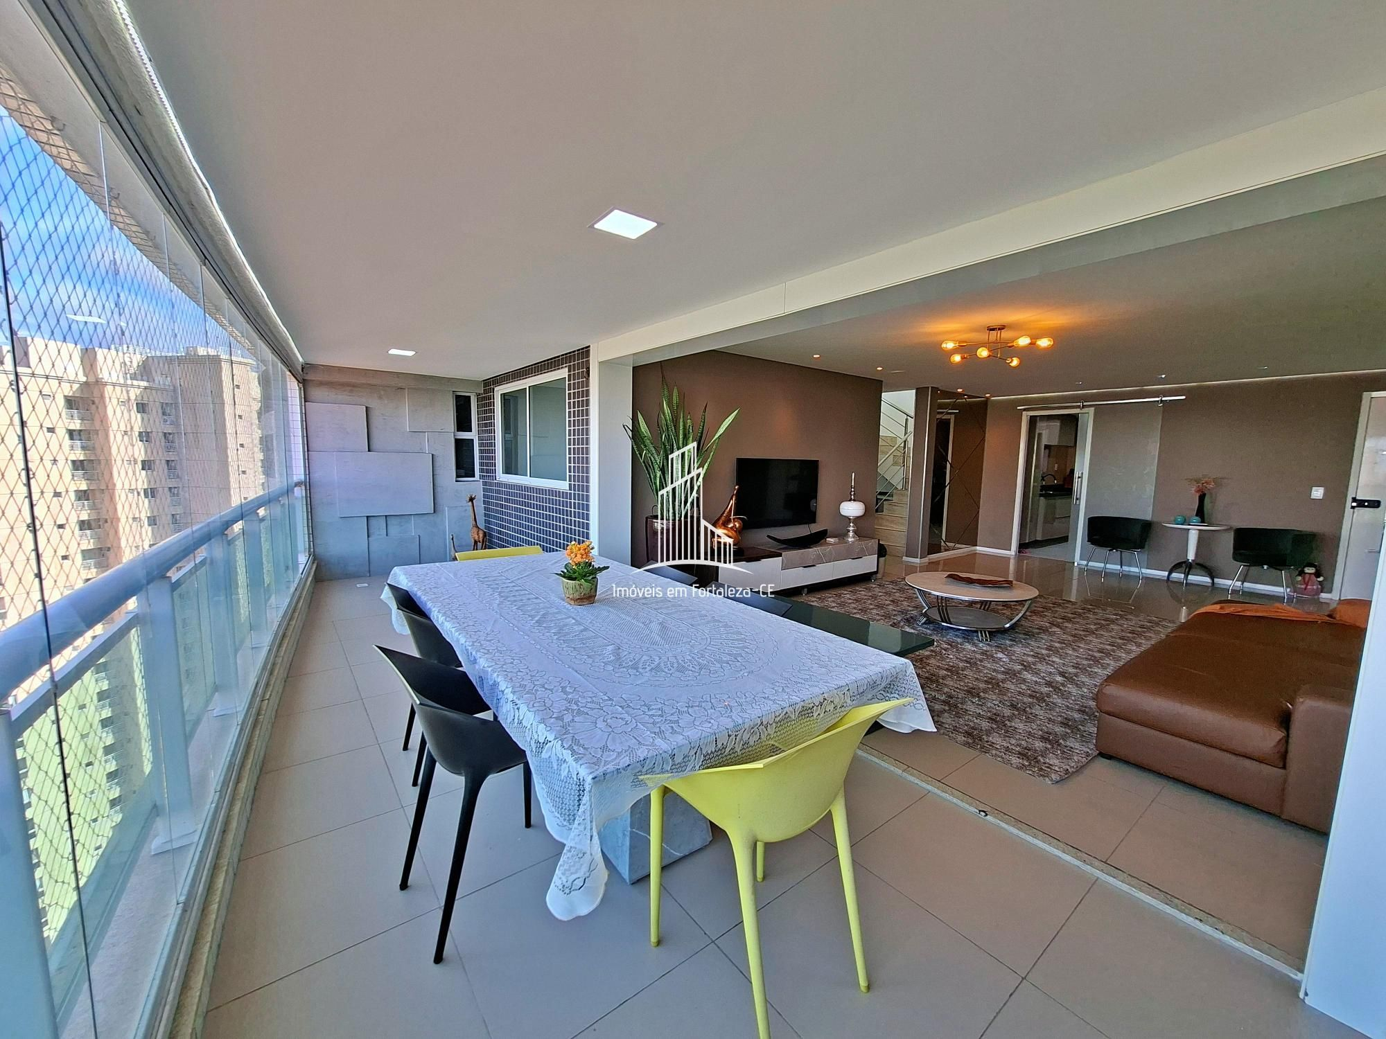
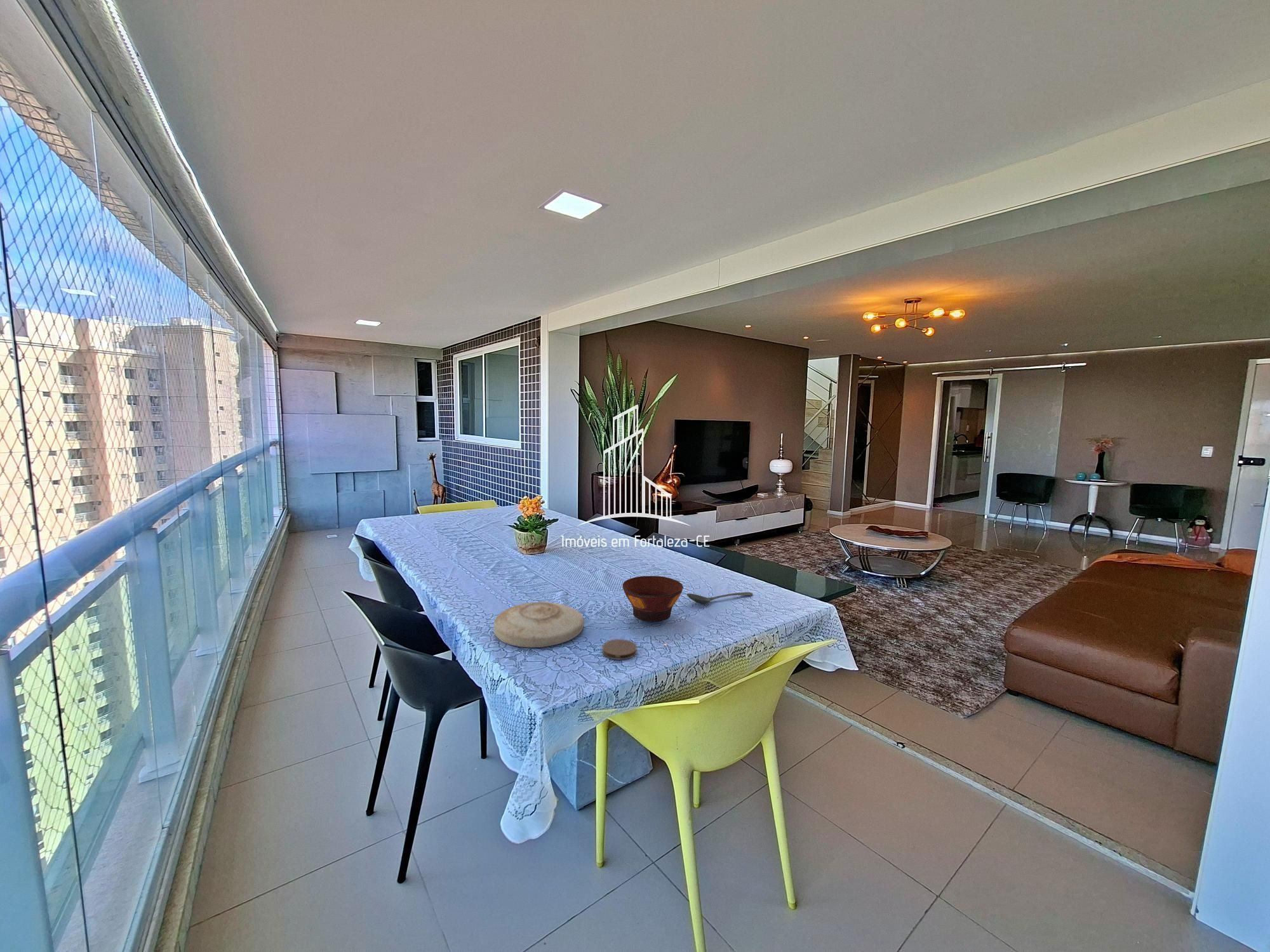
+ coaster (619, 649)
+ stirrer (721, 595)
+ plate (539, 618)
+ bowl (652, 602)
